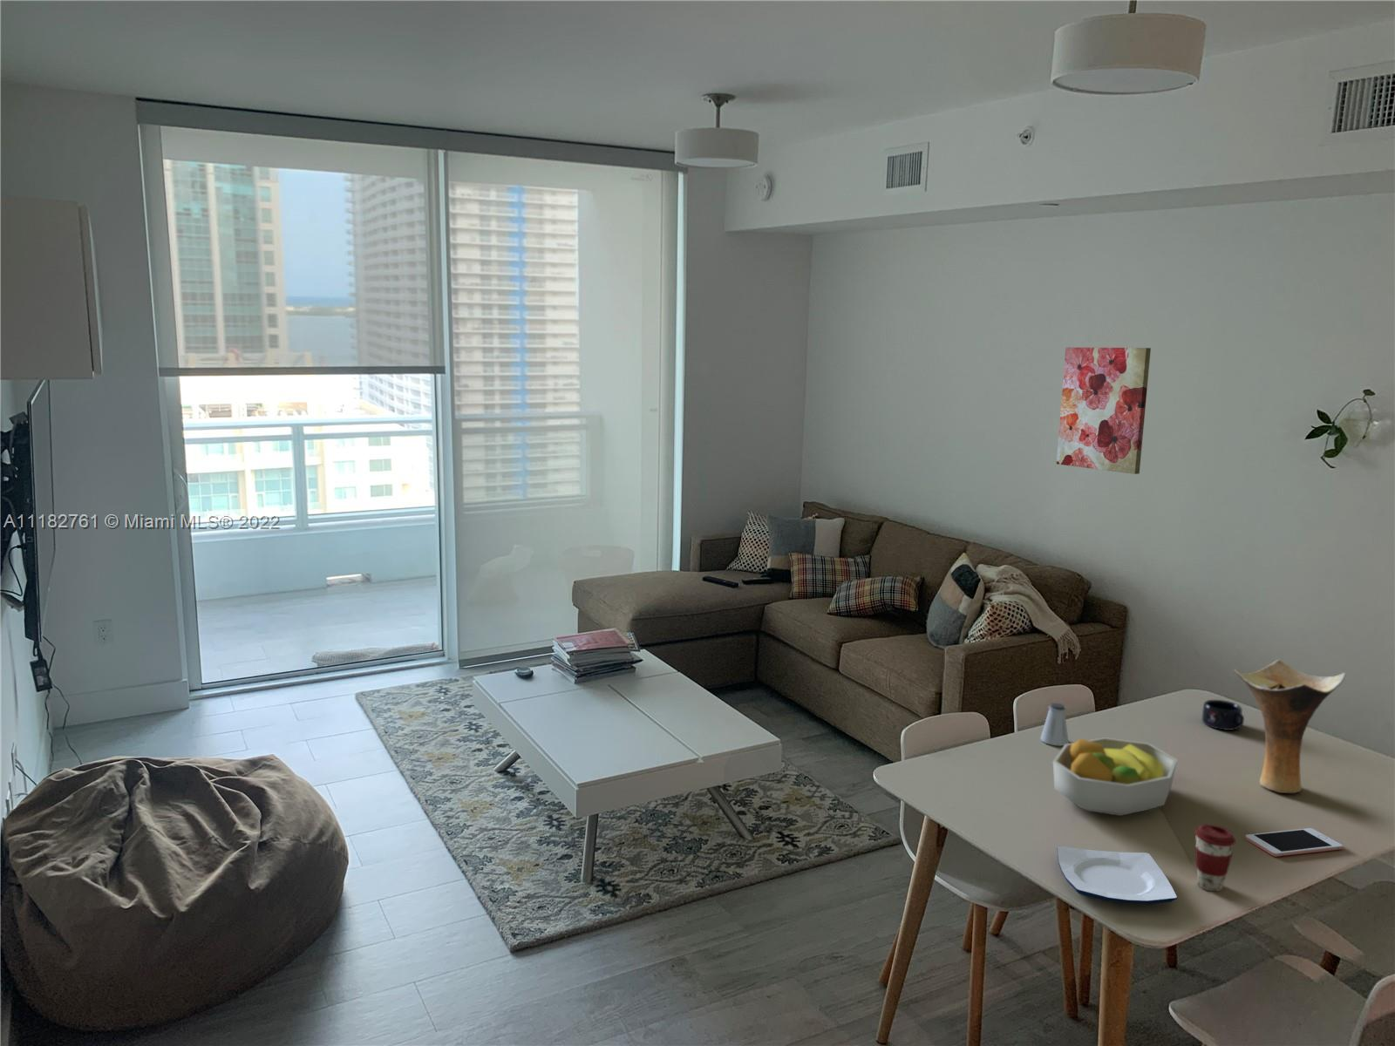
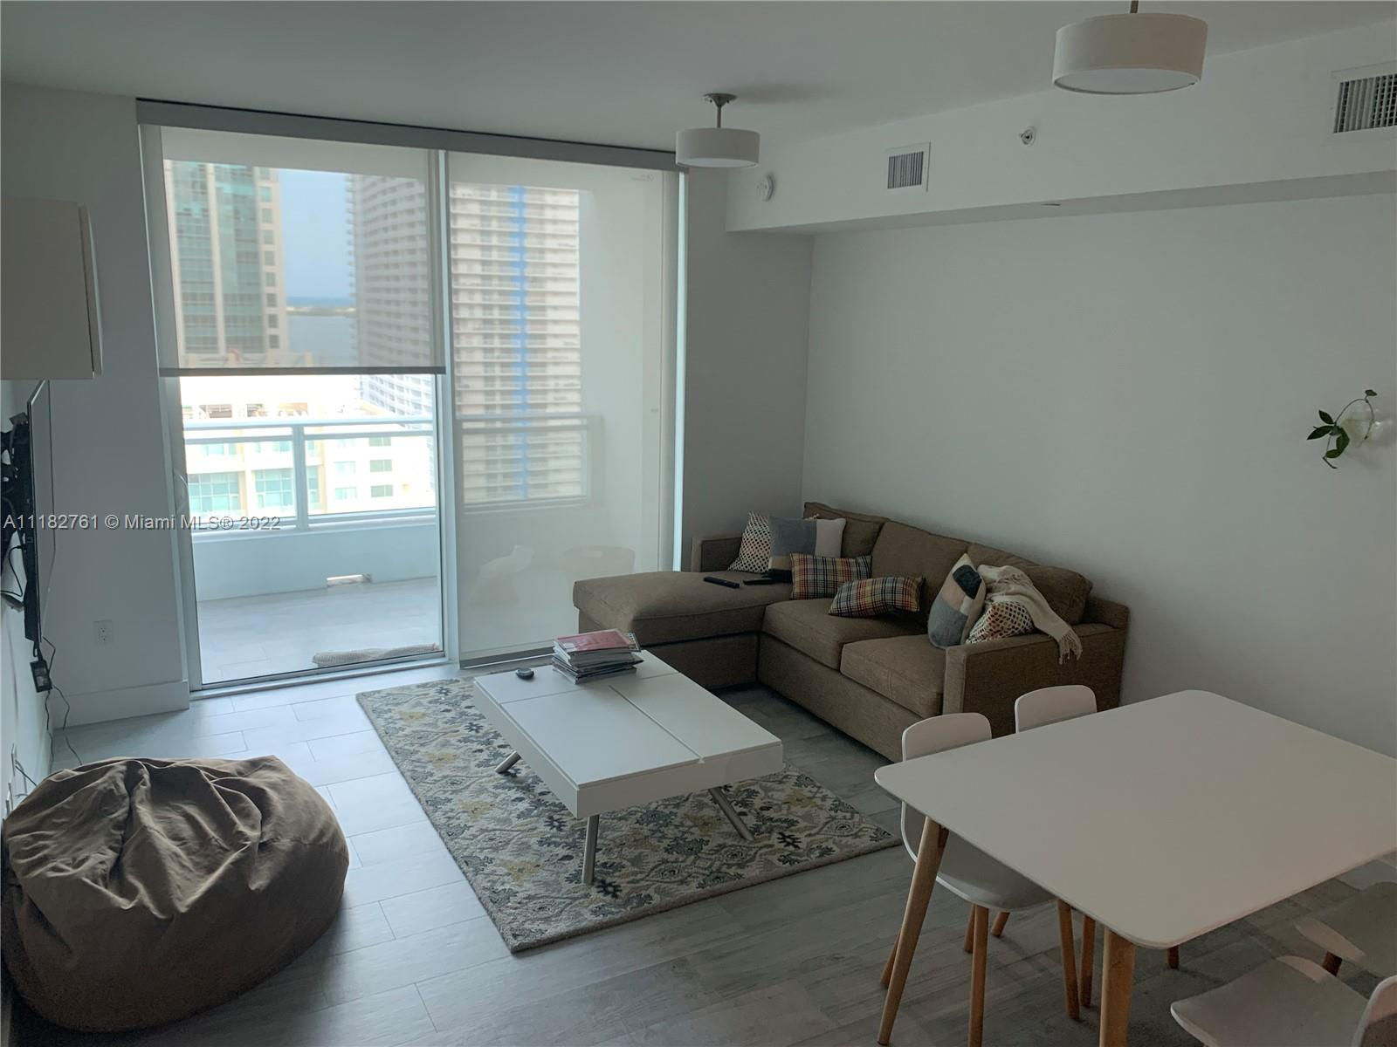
- plate (1114, 876)
- wall art (1102, 408)
- vase (1283, 727)
- saltshaker (1056, 723)
- fruit bowl (1114, 770)
- cell phone (1293, 842)
- mug (1224, 715)
- coffee cup (1213, 858)
